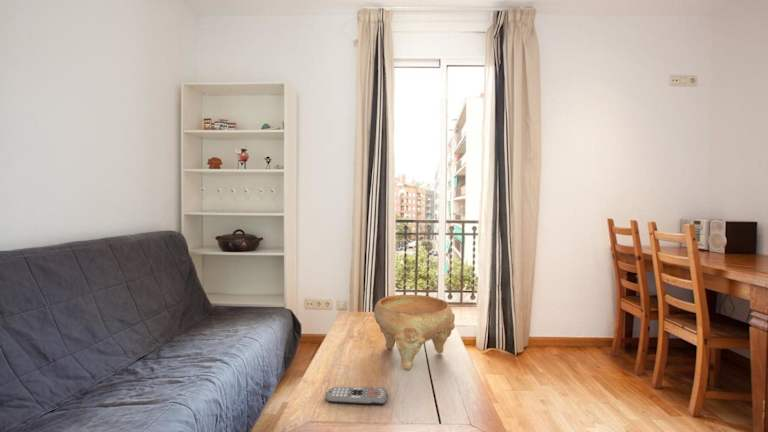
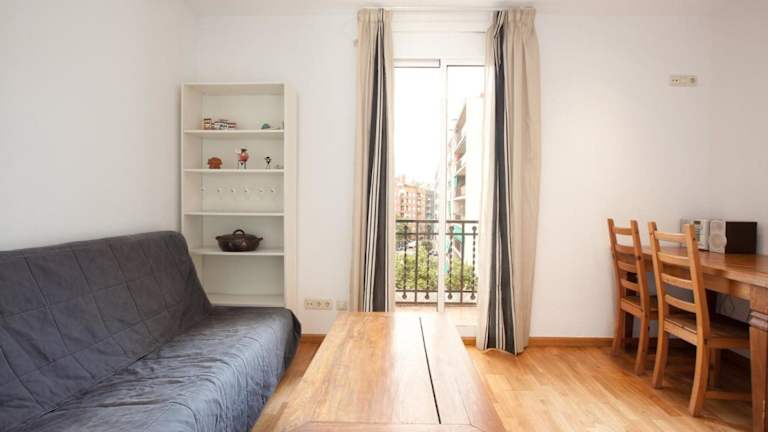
- remote control (356, 395)
- decorative bowl (409, 329)
